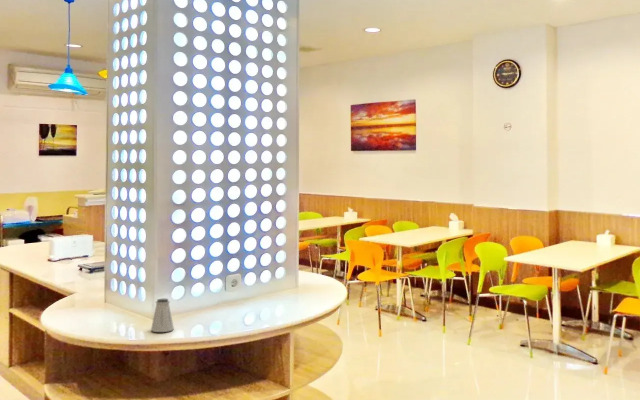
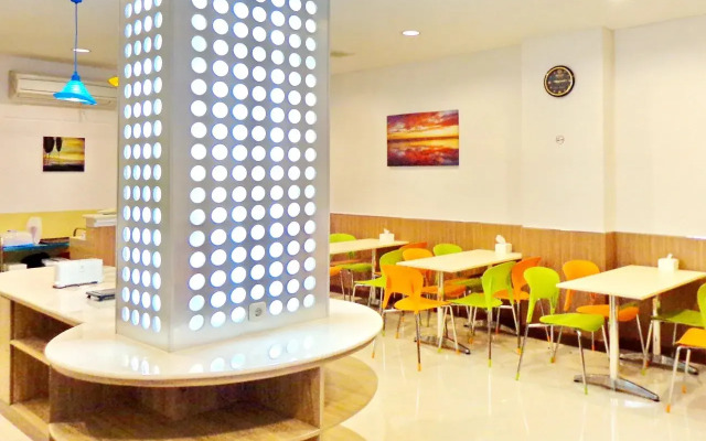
- saltshaker (162, 314)
